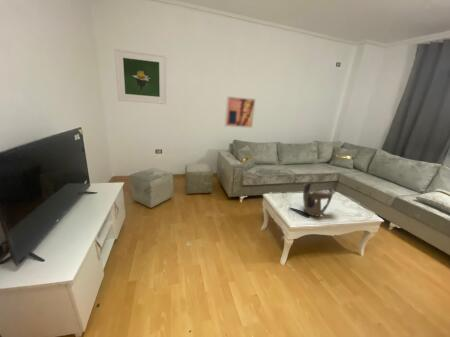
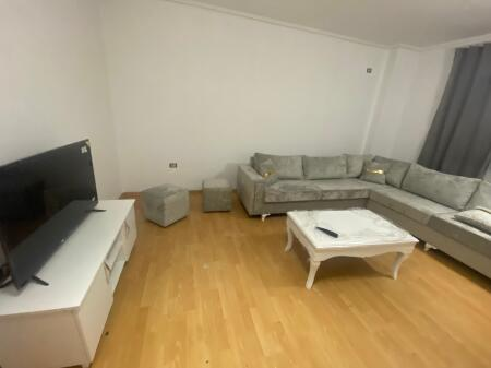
- wall art (240, 112)
- decorative bowl (315, 200)
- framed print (142, 78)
